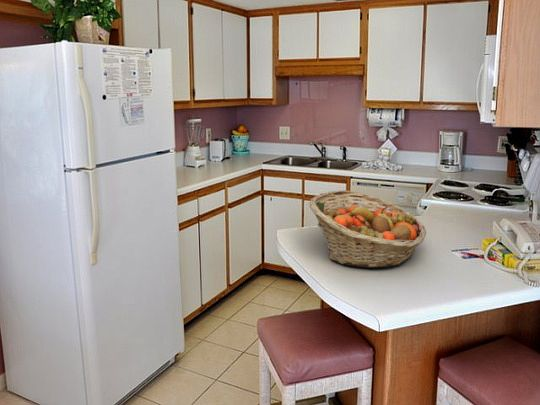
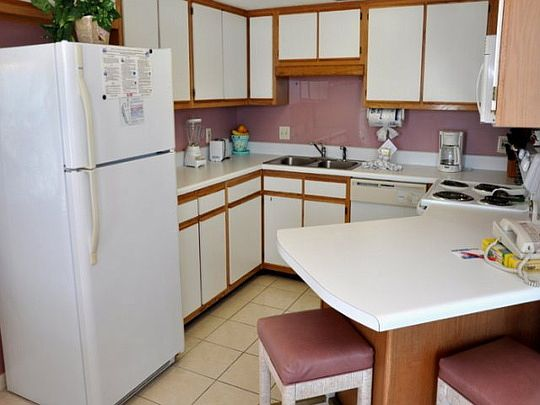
- fruit basket (367, 225)
